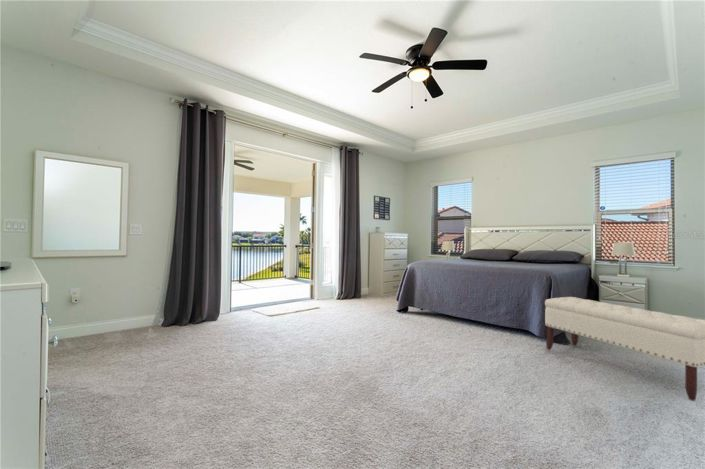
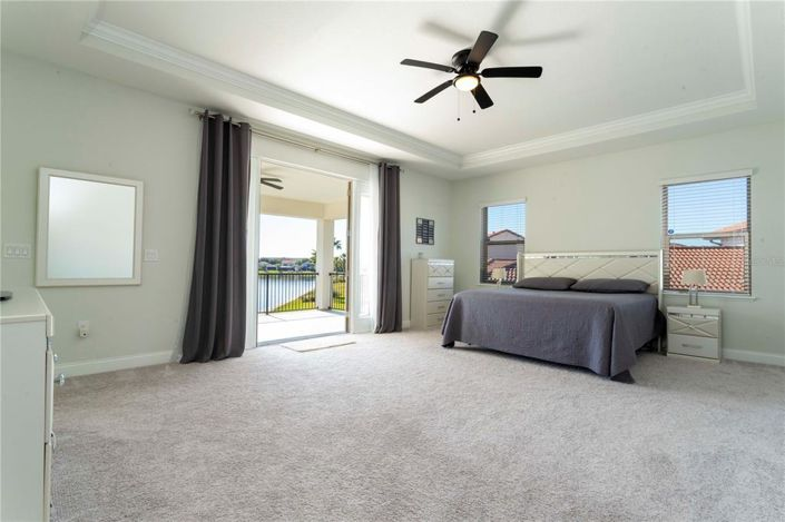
- bench (621, 337)
